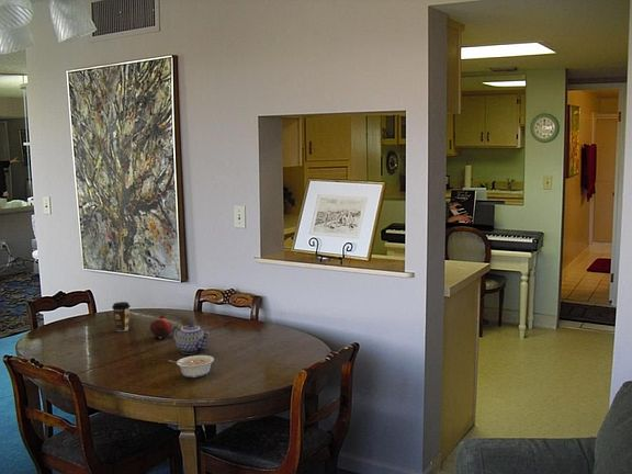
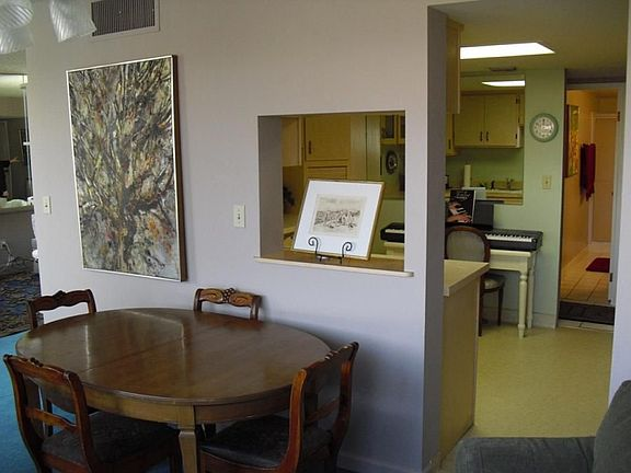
- teapot (190, 337)
- fruit (161, 325)
- legume (194, 365)
- coffee cup (121, 316)
